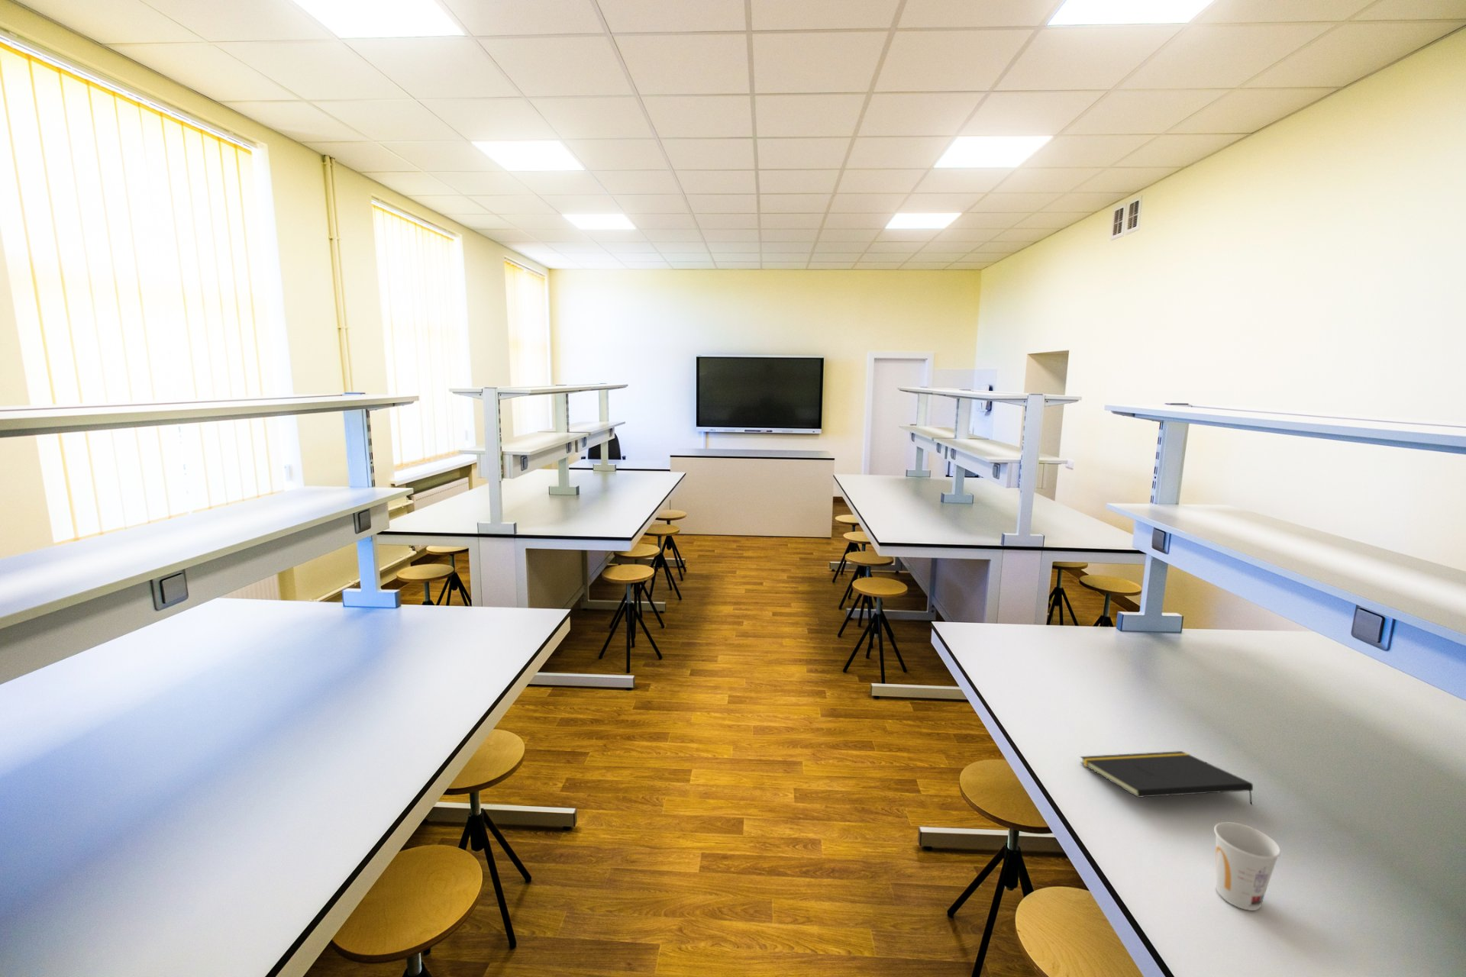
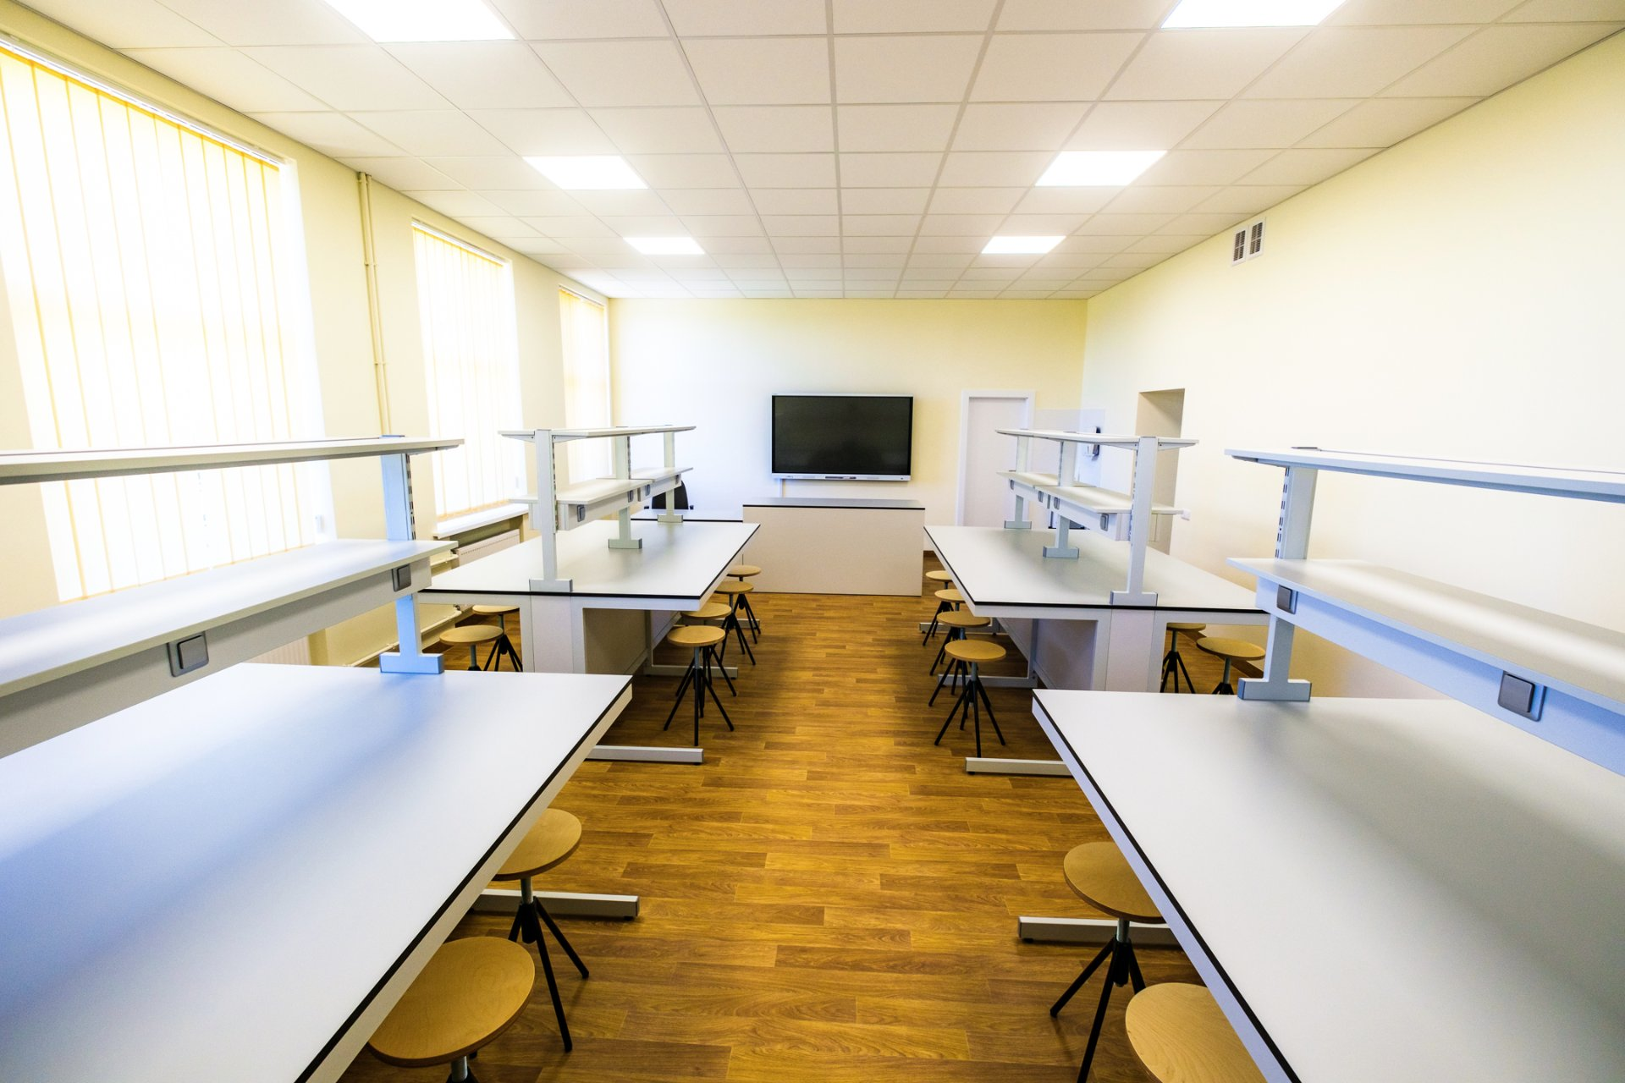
- notepad (1162, 772)
- cup (1242, 867)
